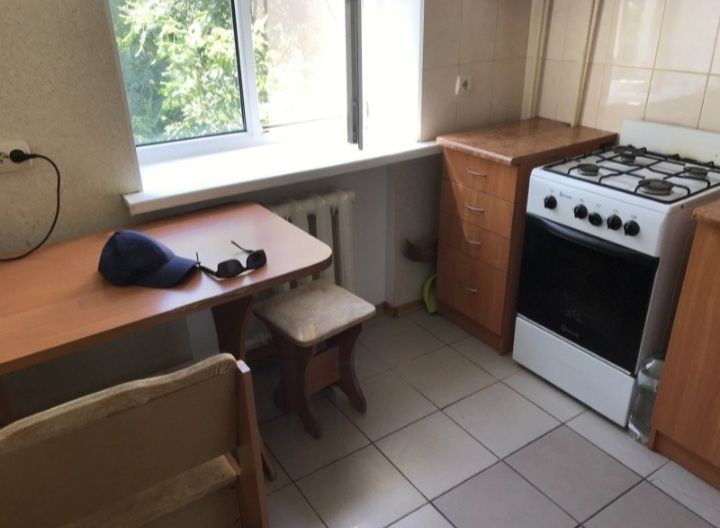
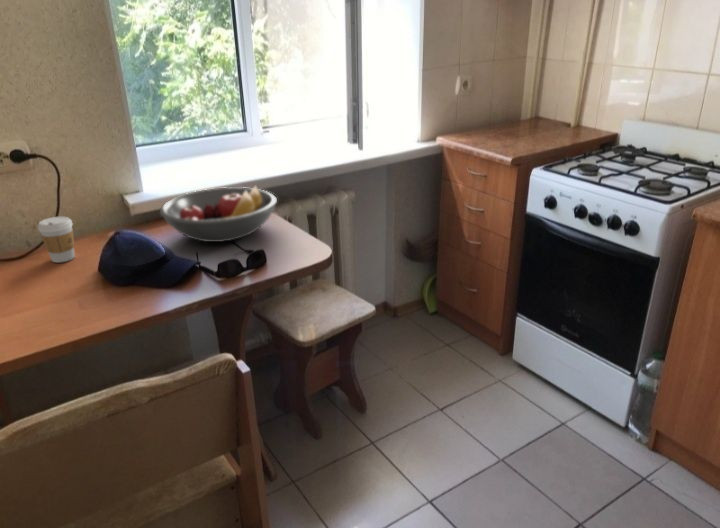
+ coffee cup (58, 239)
+ fruit bowl (221, 214)
